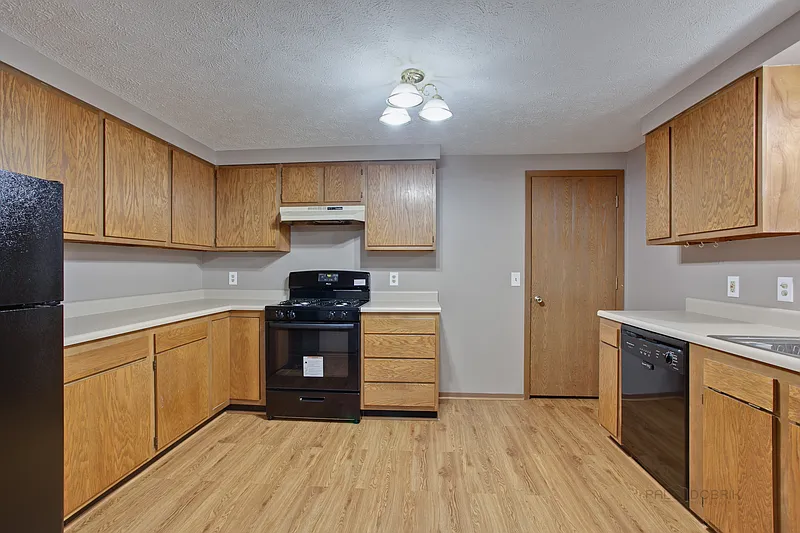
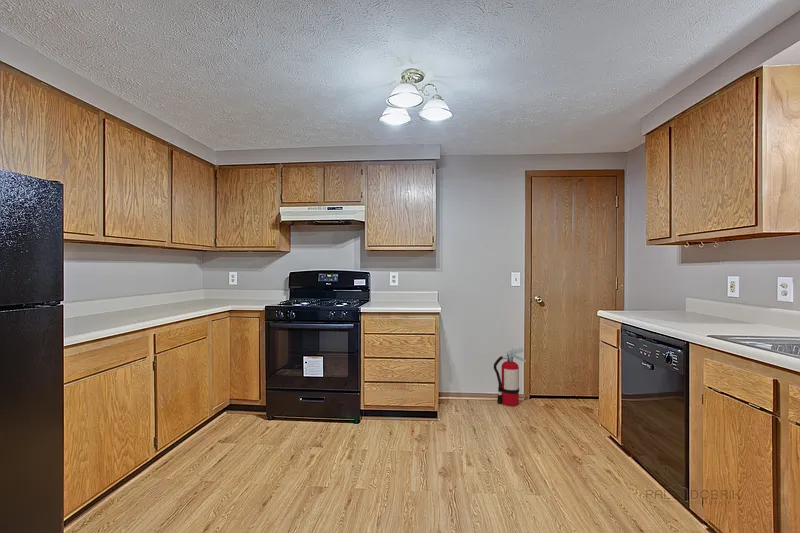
+ fire extinguisher (509, 375)
